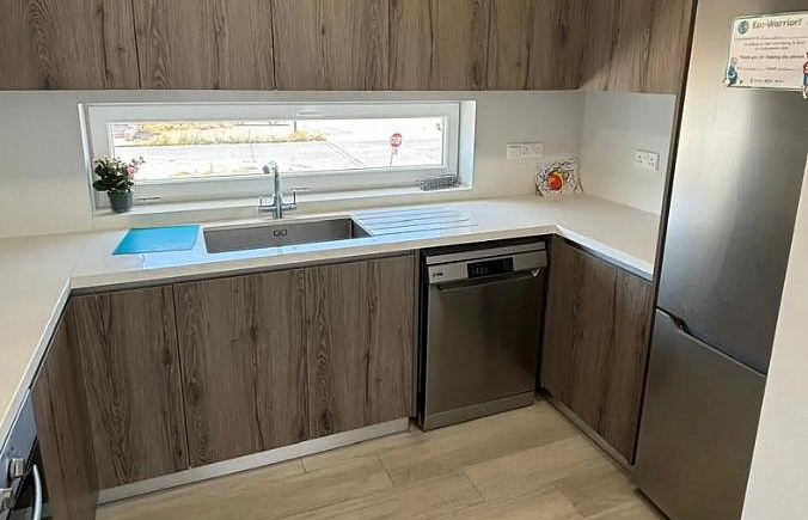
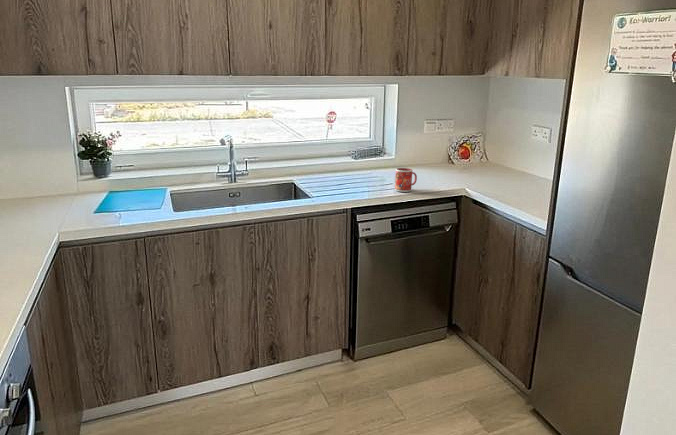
+ mug (407, 179)
